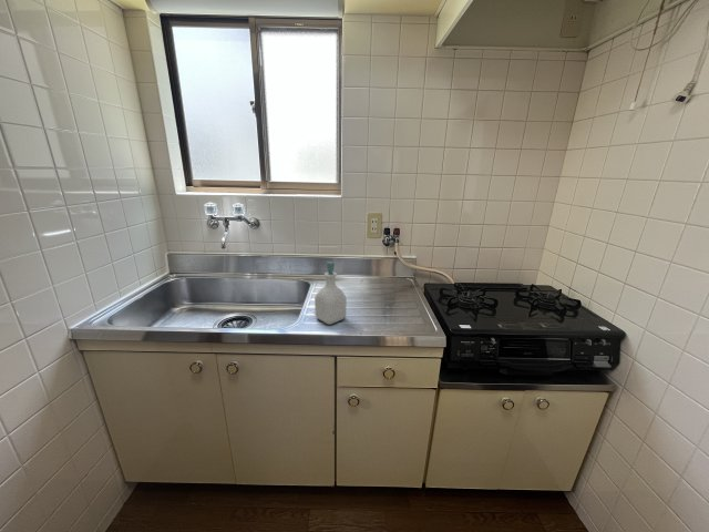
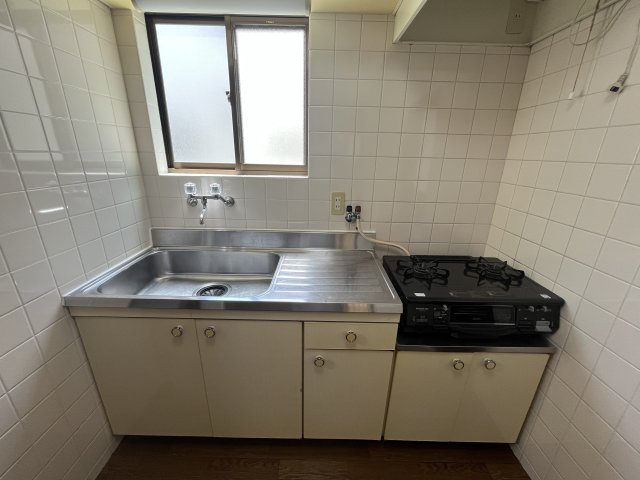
- soap bottle (330, 290)
